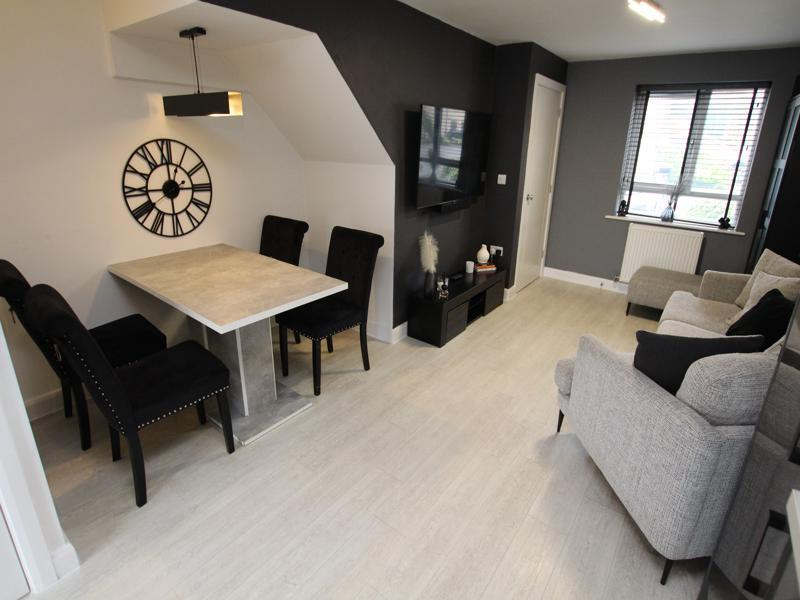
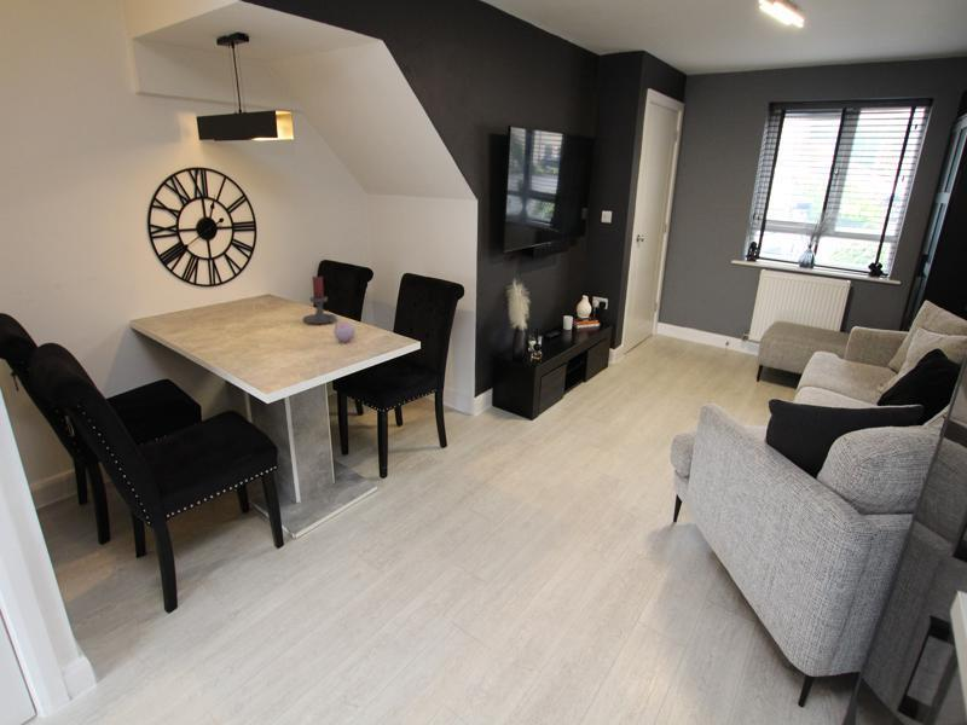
+ decorative ball (344, 331)
+ candle holder (322, 298)
